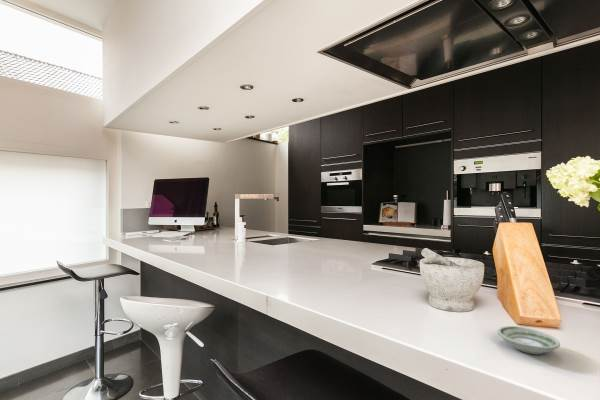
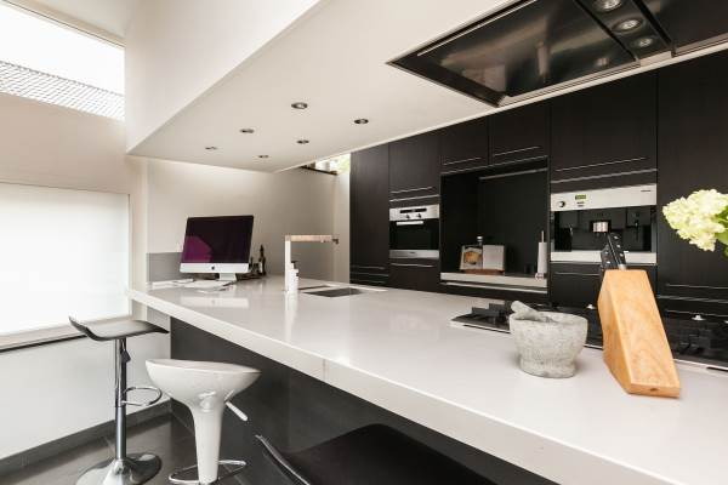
- saucer (527, 341)
